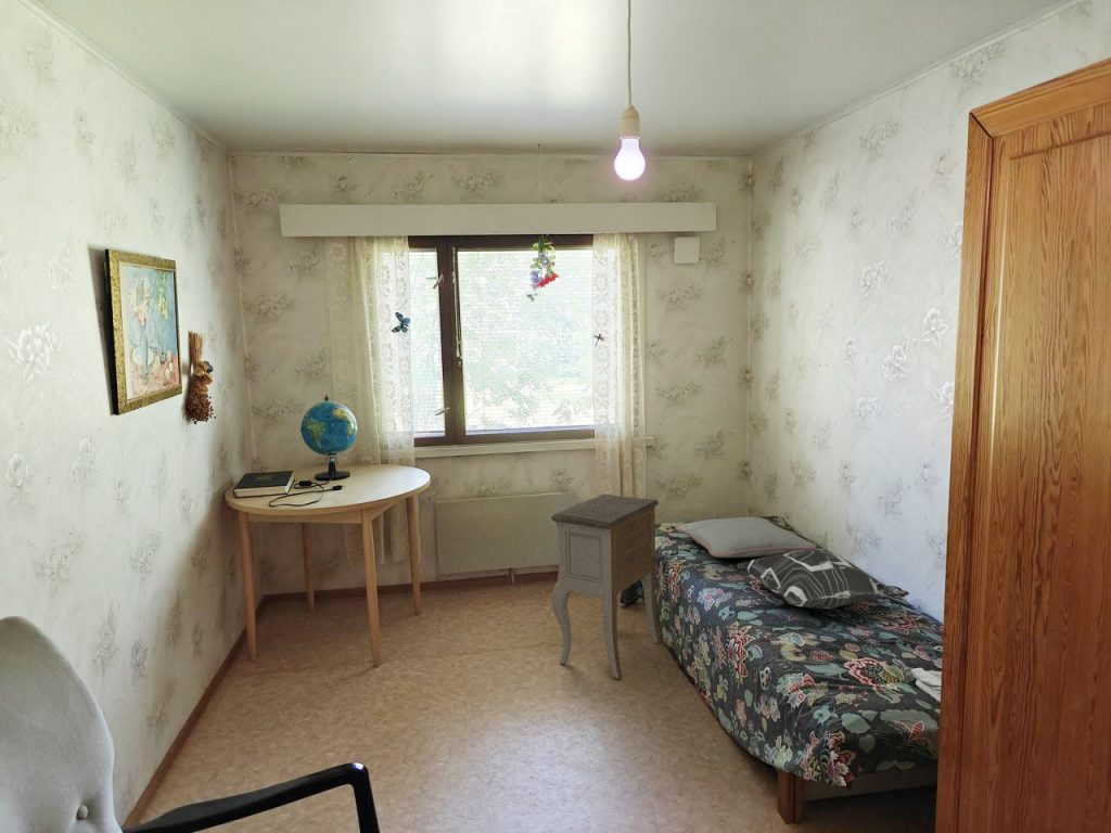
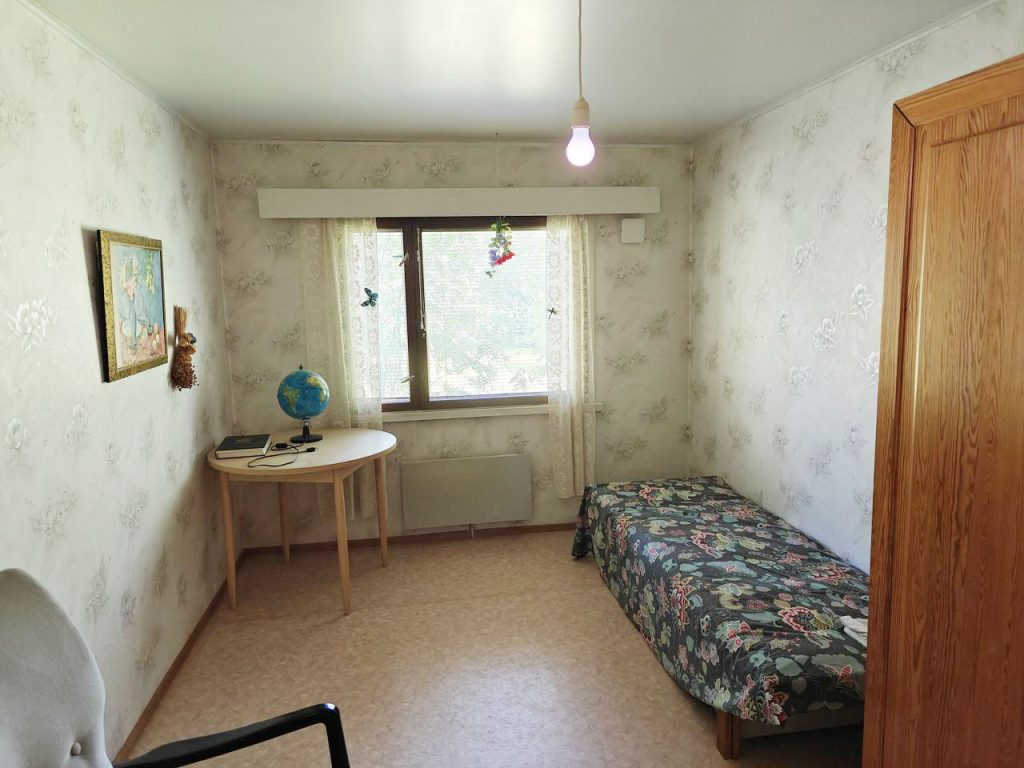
- pillow (741, 536)
- decorative pillow (817, 578)
- nightstand (606, 579)
